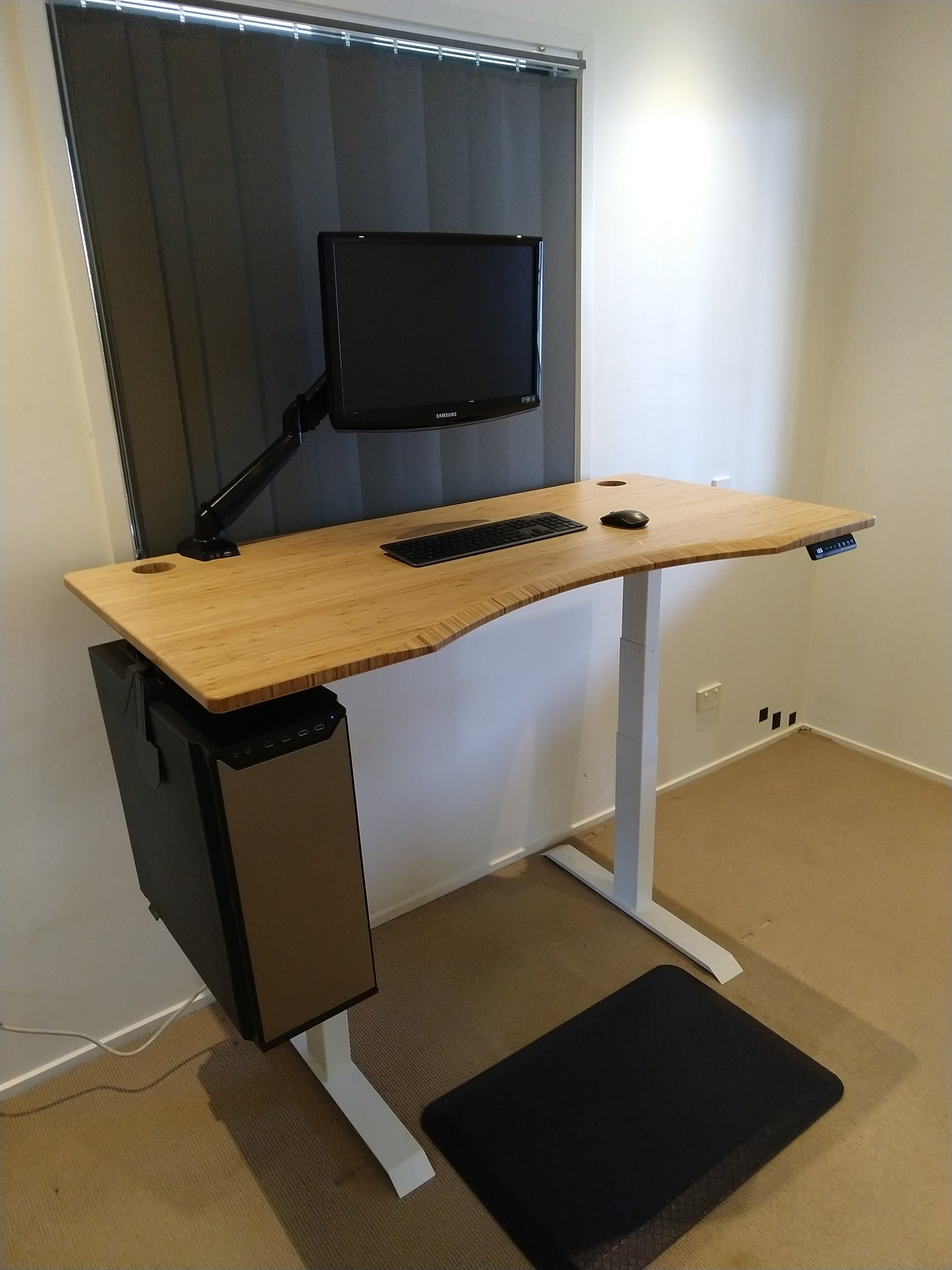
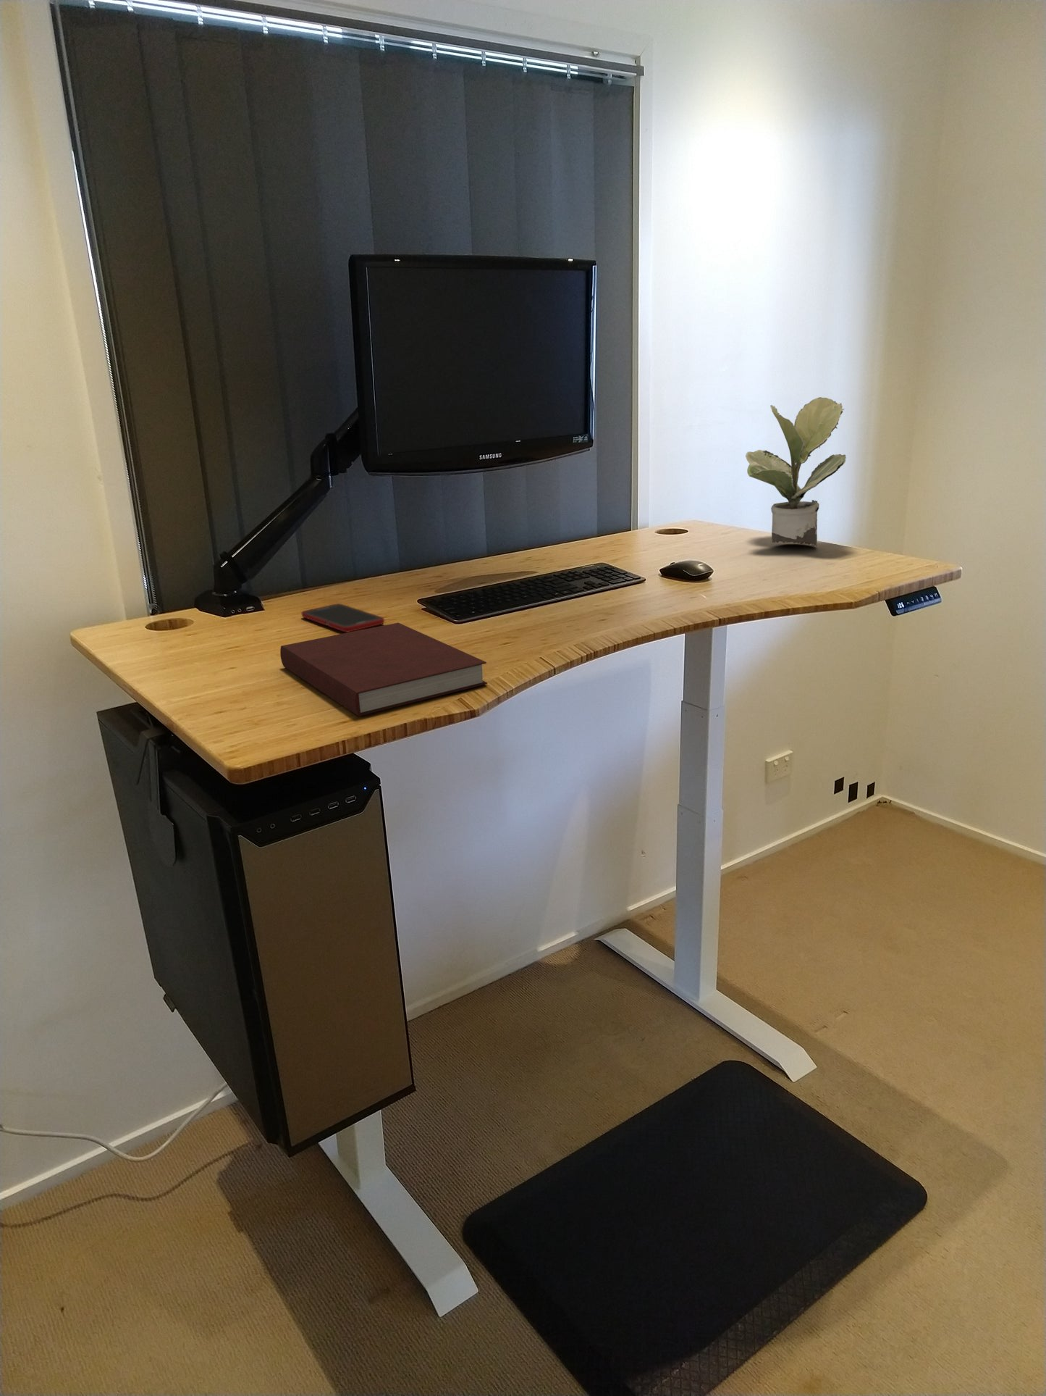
+ cell phone (342, 618)
+ notebook (380, 664)
+ potted plant (786, 476)
